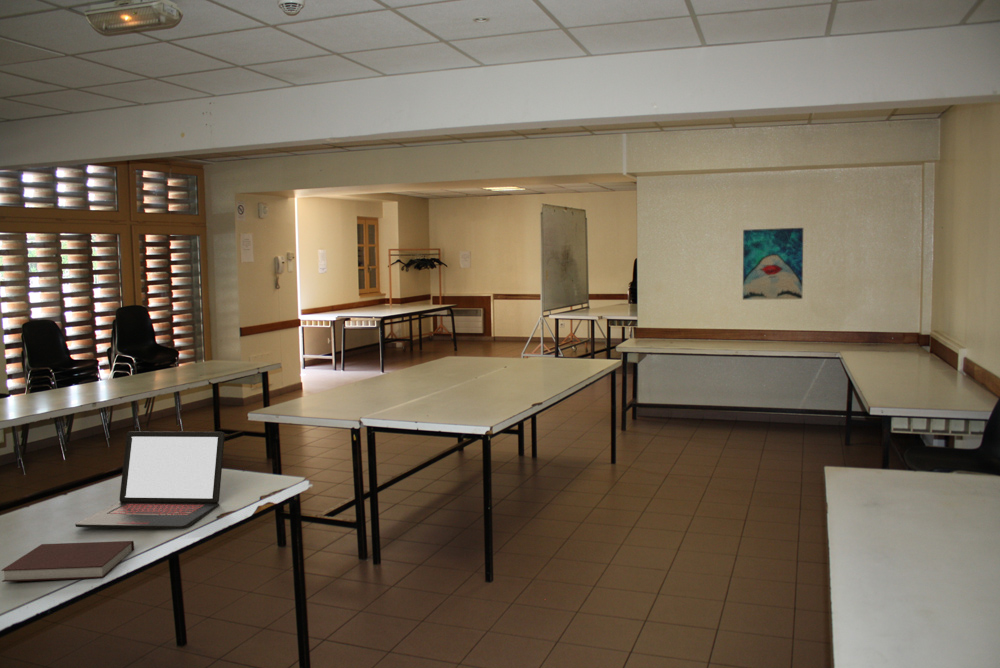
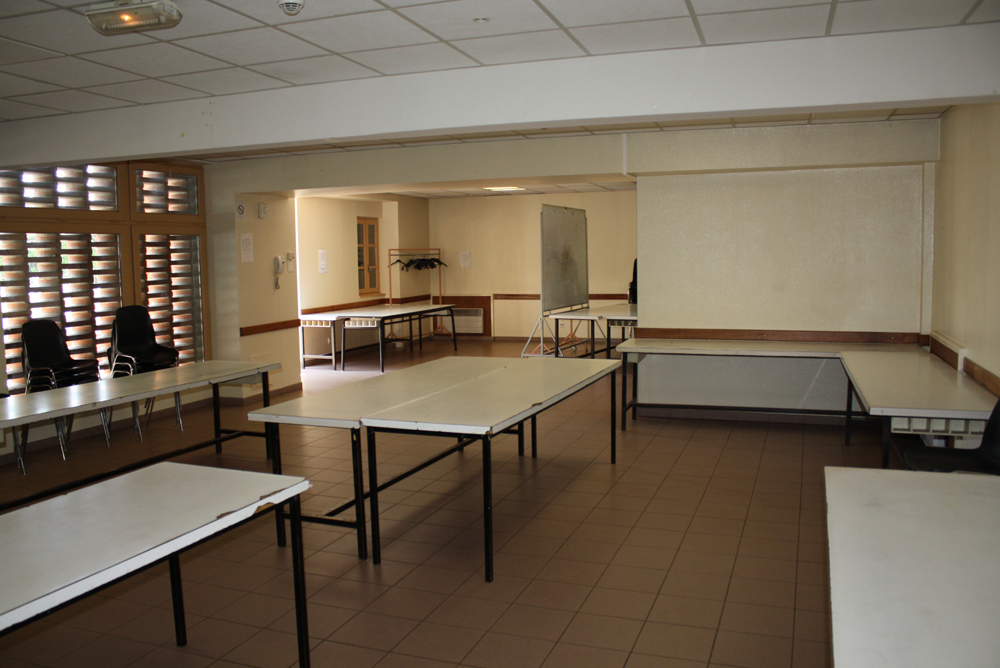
- notebook (71, 560)
- wall art (772, 264)
- laptop (153, 477)
